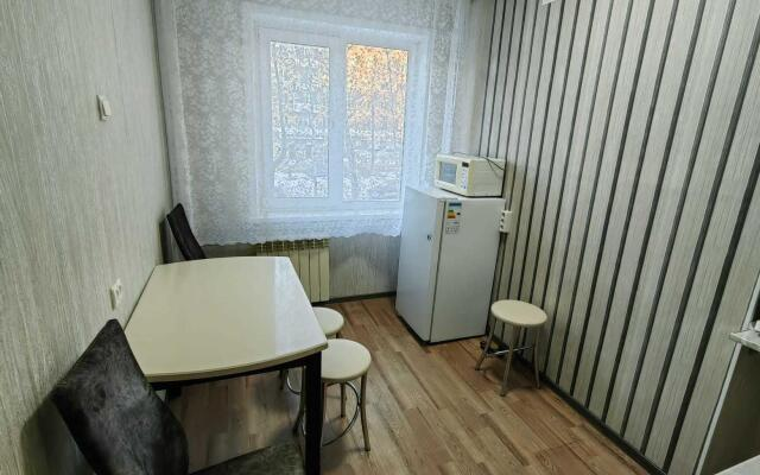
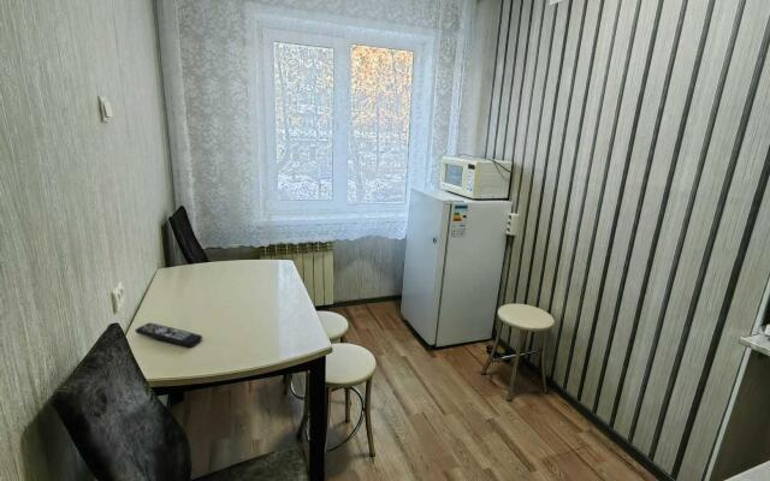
+ remote control (168, 334)
